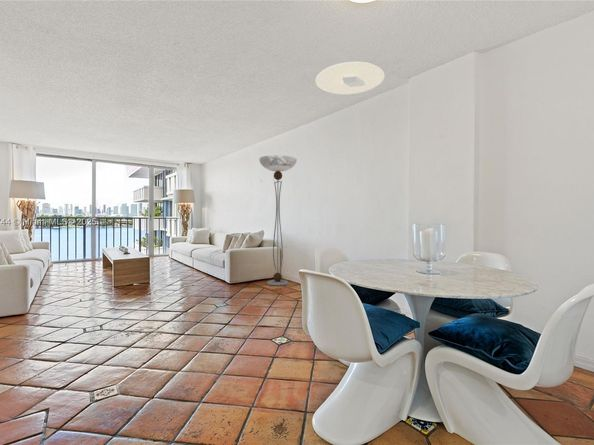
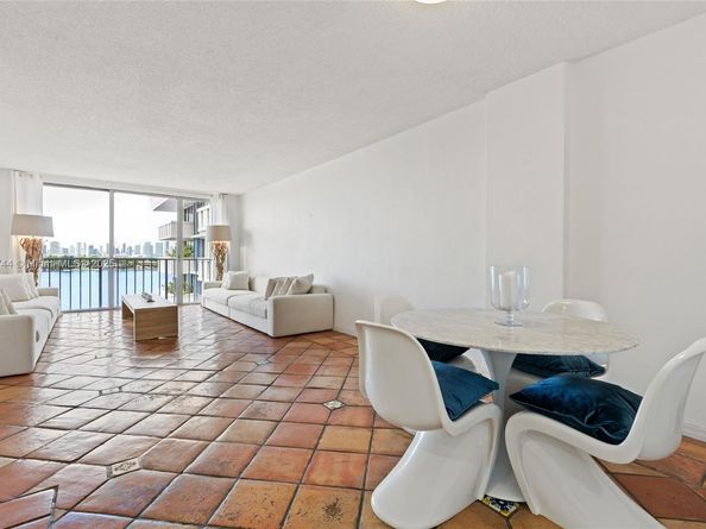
- ceiling light (349, 76)
- floor lamp (277, 221)
